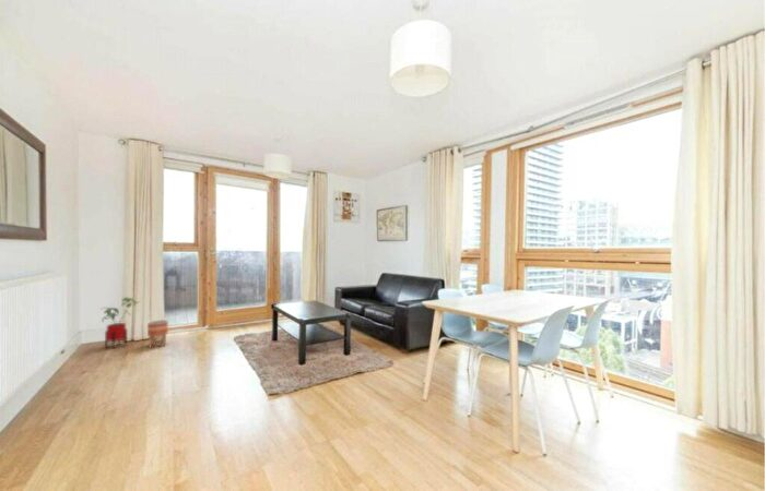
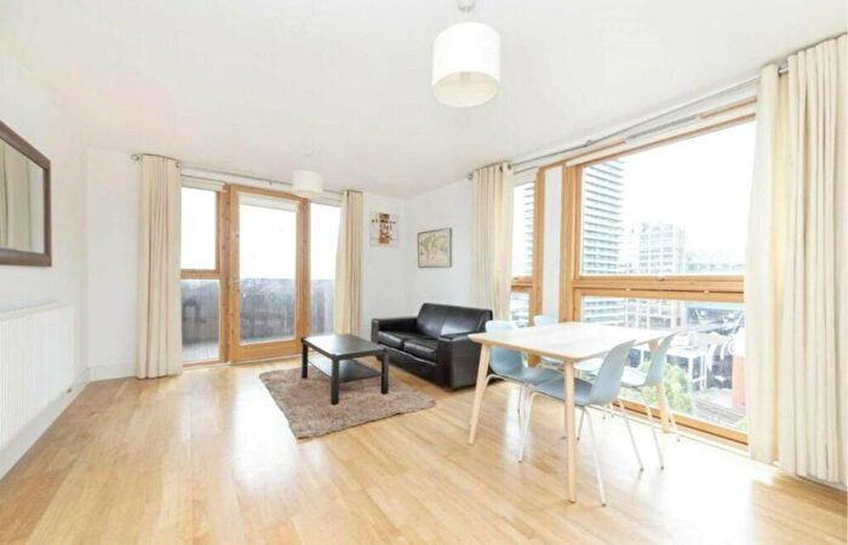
- planter (157, 333)
- house plant (117, 321)
